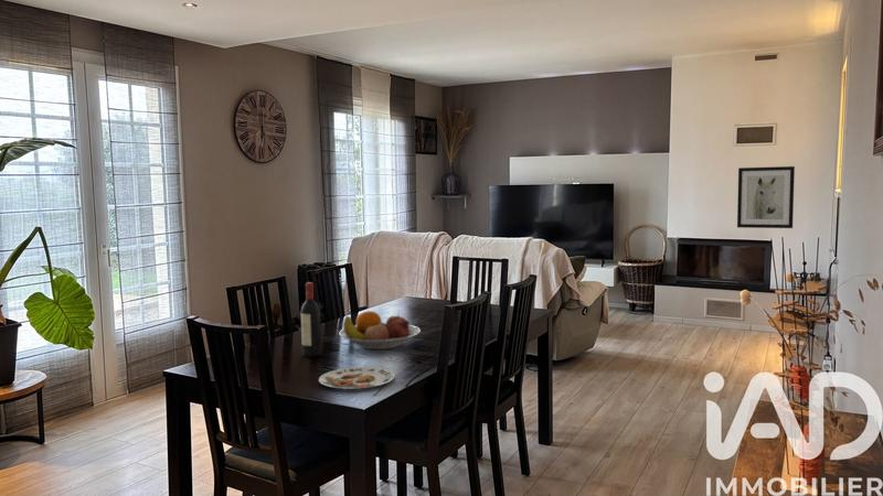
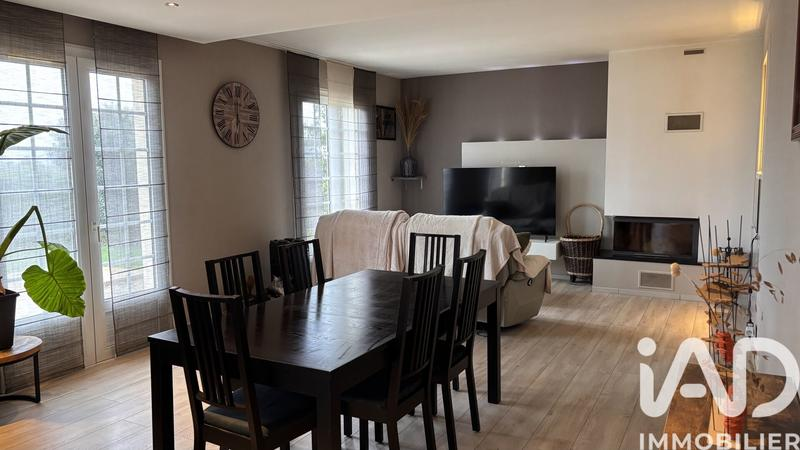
- wine bottle (310, 319)
- fruit bowl (380, 327)
- plate (357, 378)
- wall art (765, 197)
